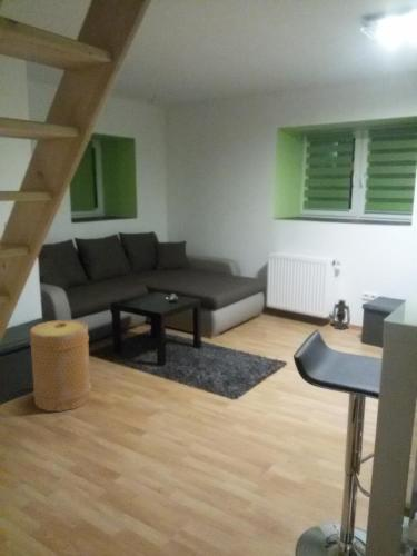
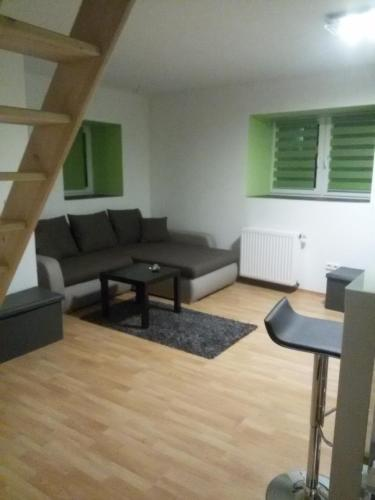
- lantern (340, 314)
- basket (61, 364)
